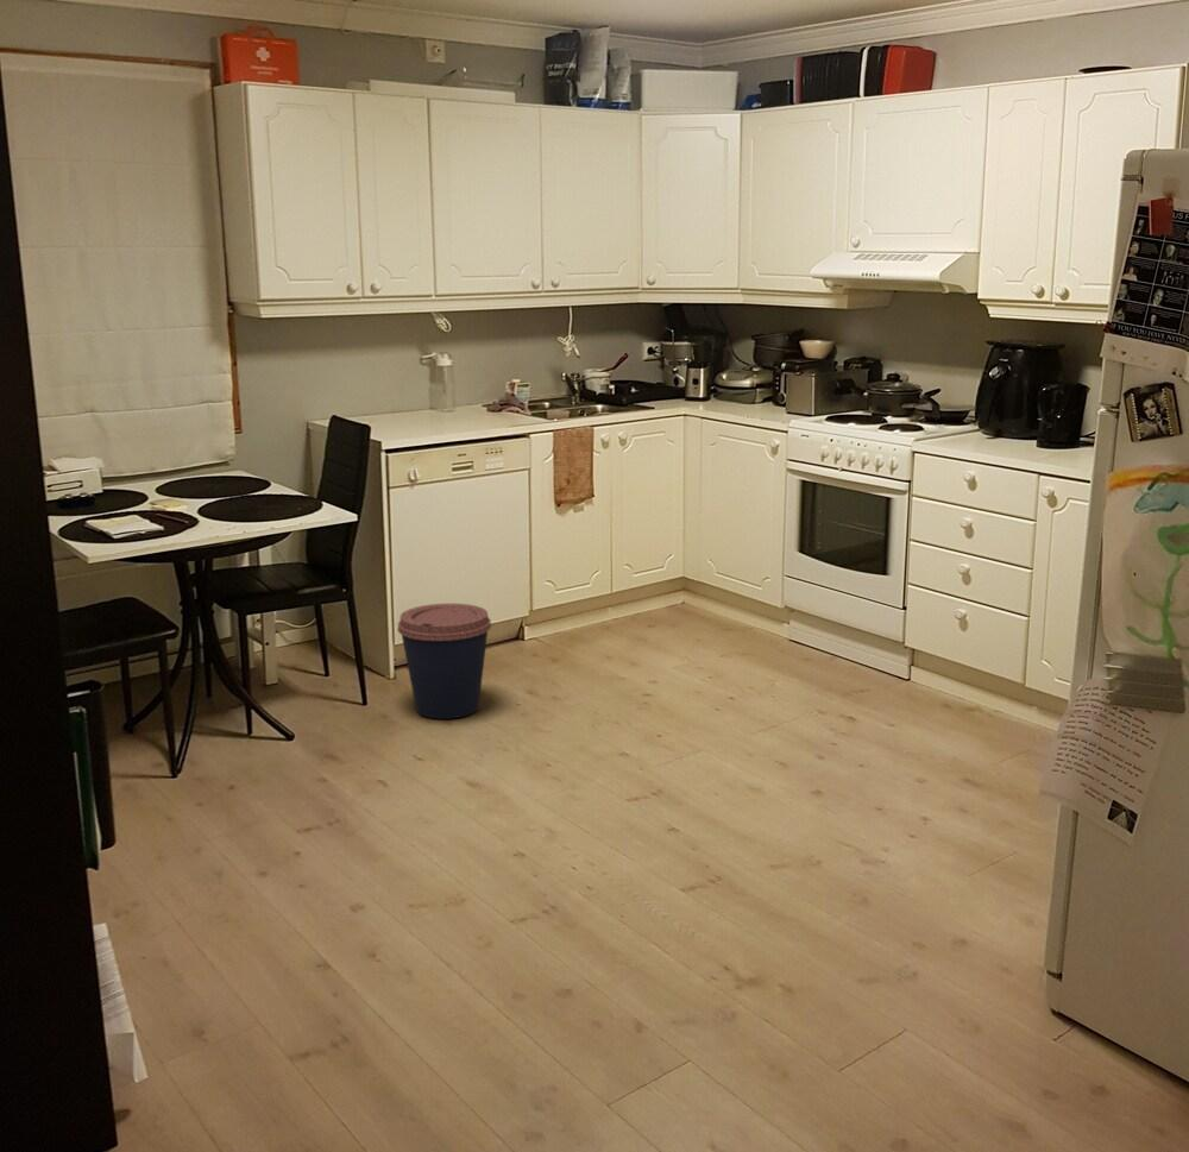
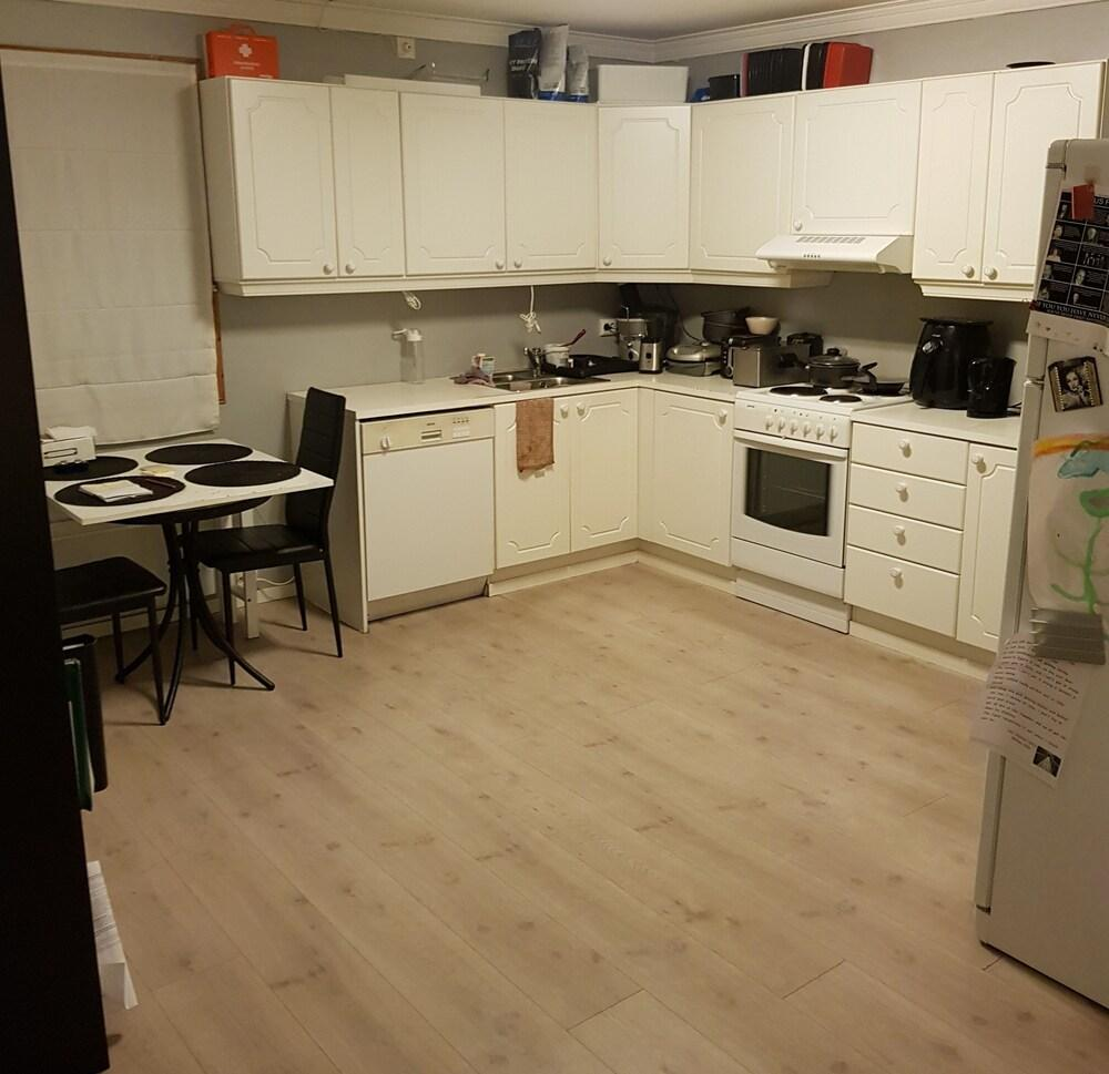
- coffee cup (446, 661)
